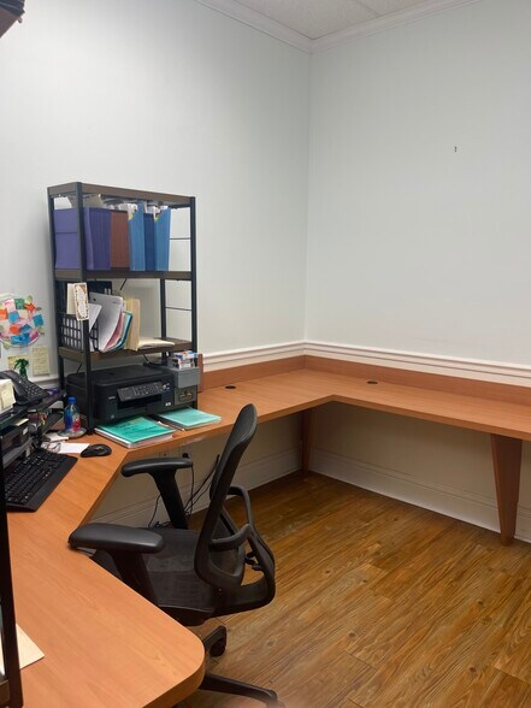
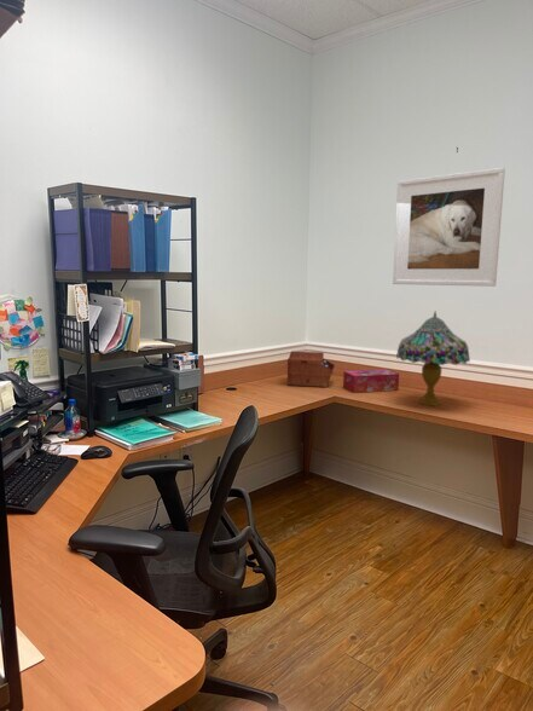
+ table lamp (431, 357)
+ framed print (444, 231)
+ sewing box (311, 369)
+ tissue box (370, 380)
